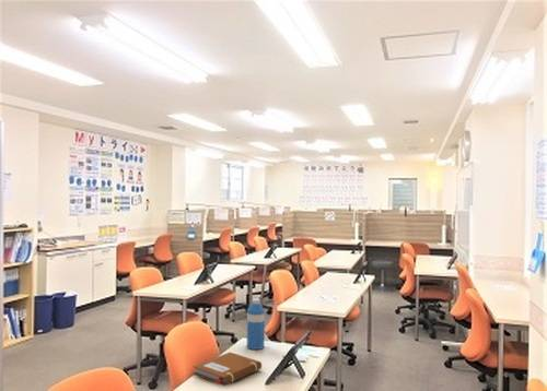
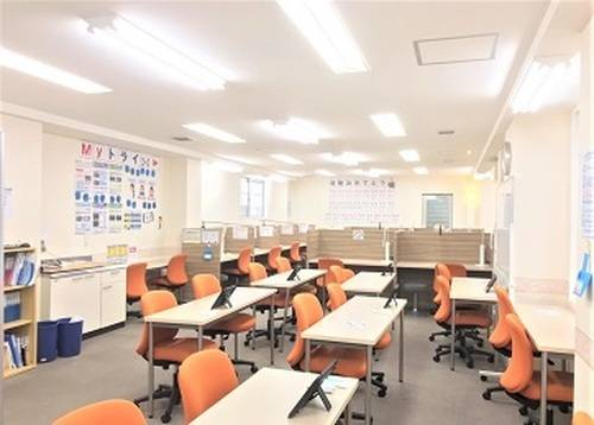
- notebook (226, 368)
- water bottle (255, 322)
